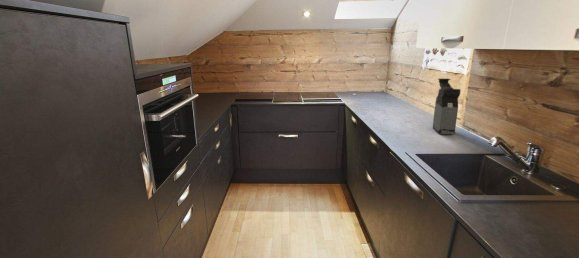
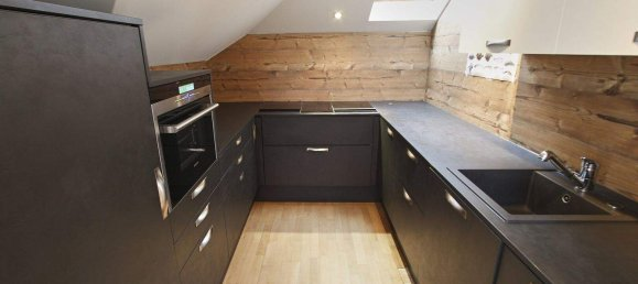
- coffee maker (445, 105)
